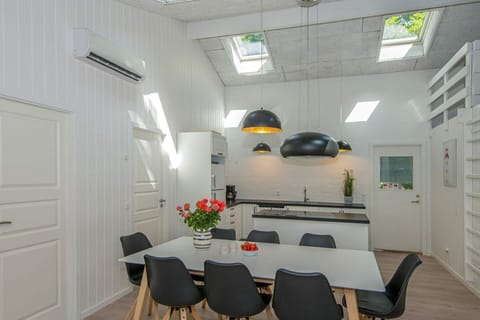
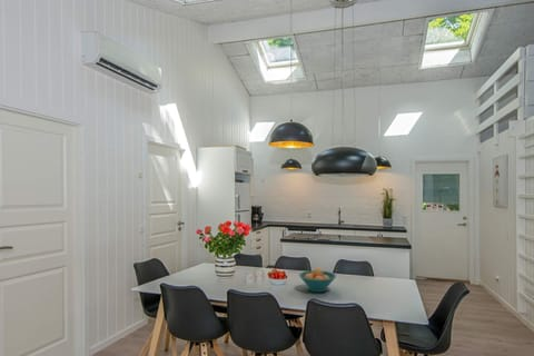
+ fruit bowl (317, 278)
